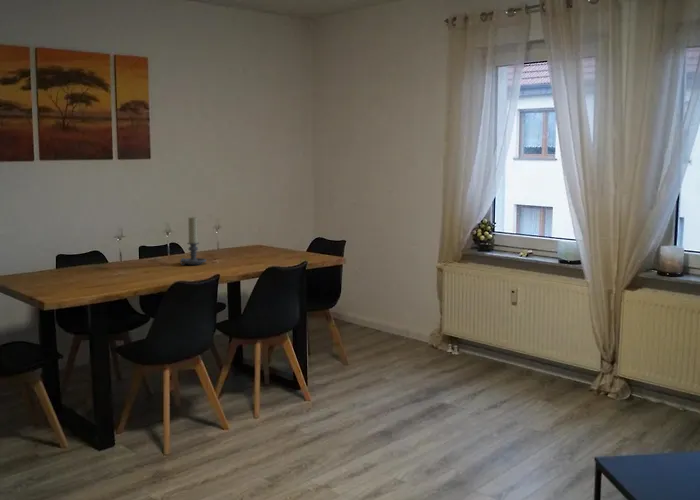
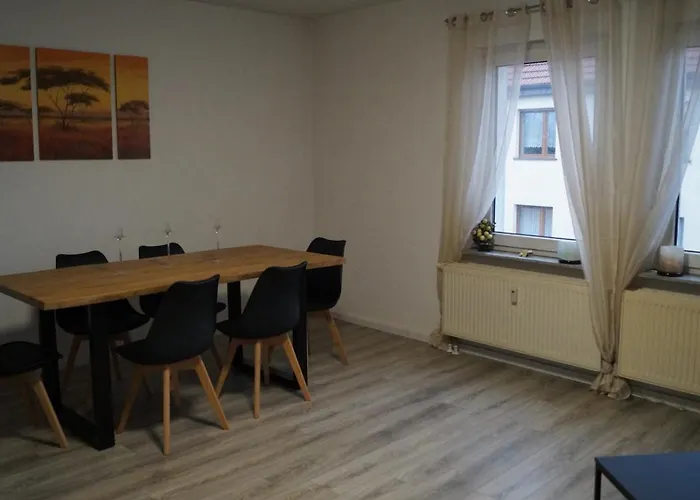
- candle holder (191, 240)
